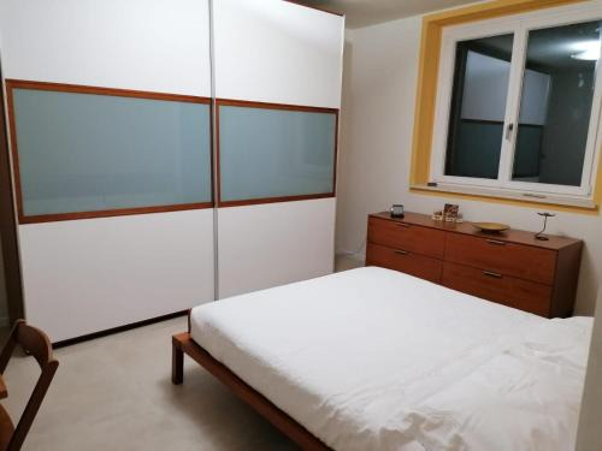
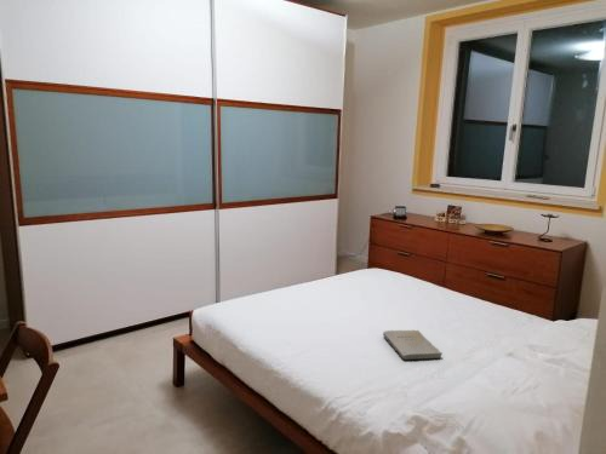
+ book (411, 344)
